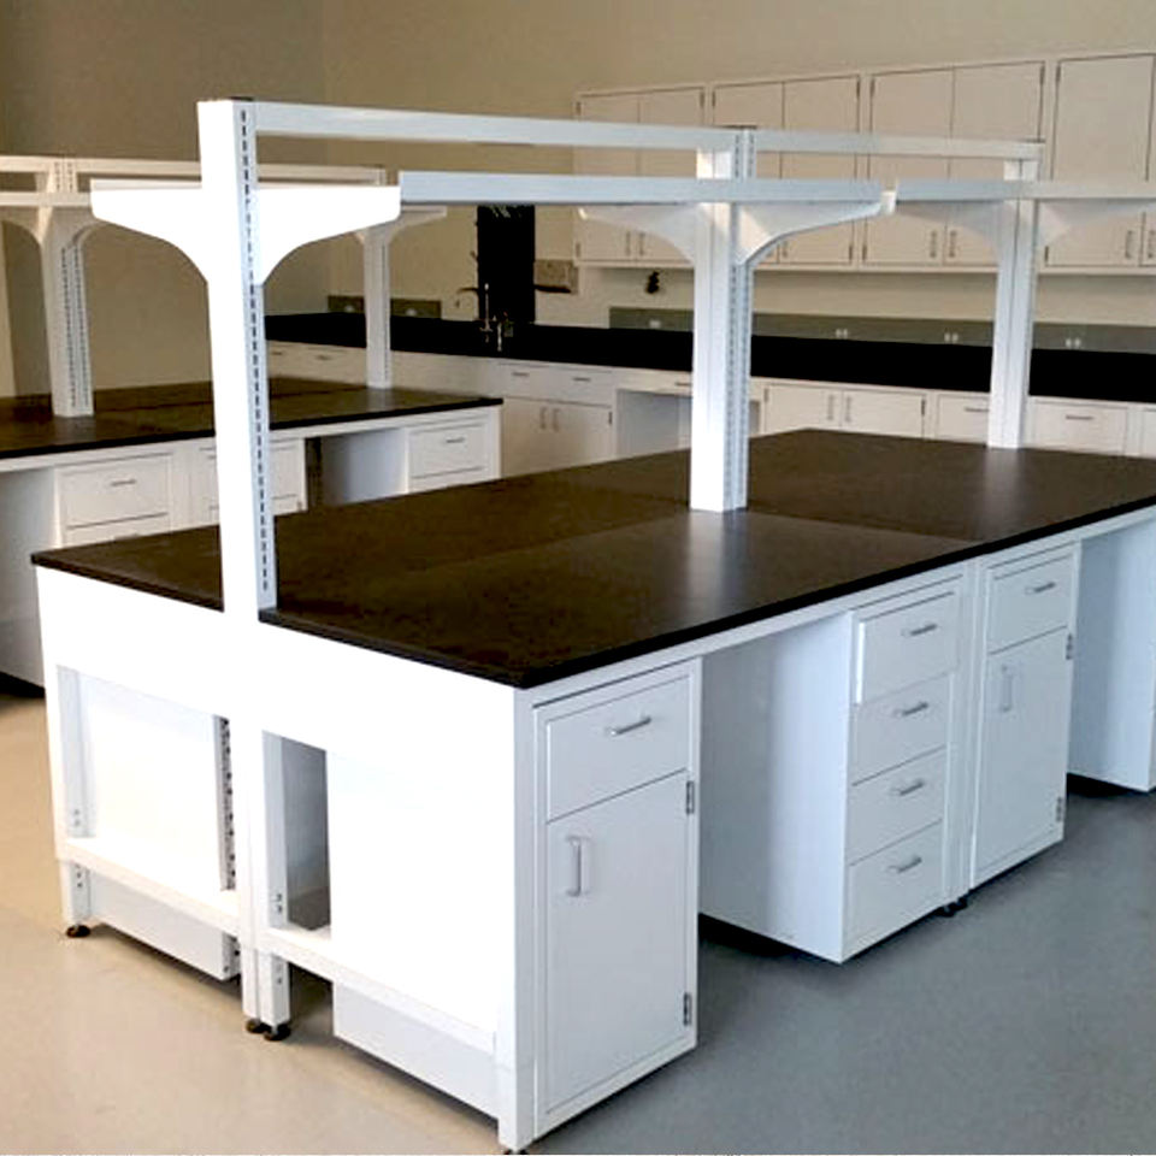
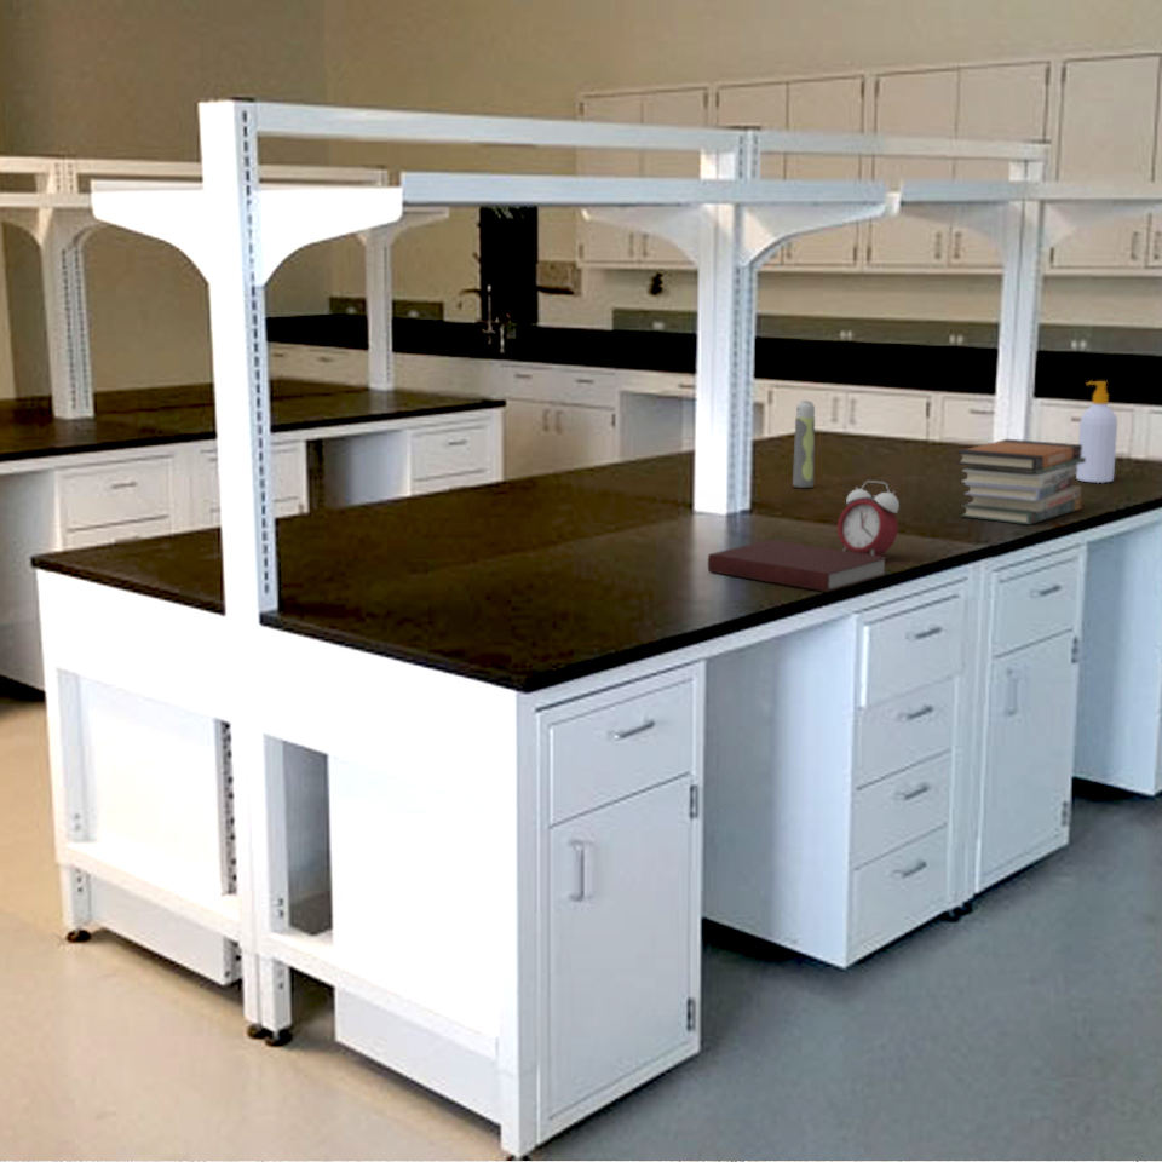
+ notebook (796, 564)
+ spray bottle (804, 444)
+ soap bottle (1097, 431)
+ book stack (1020, 481)
+ alarm clock (867, 519)
